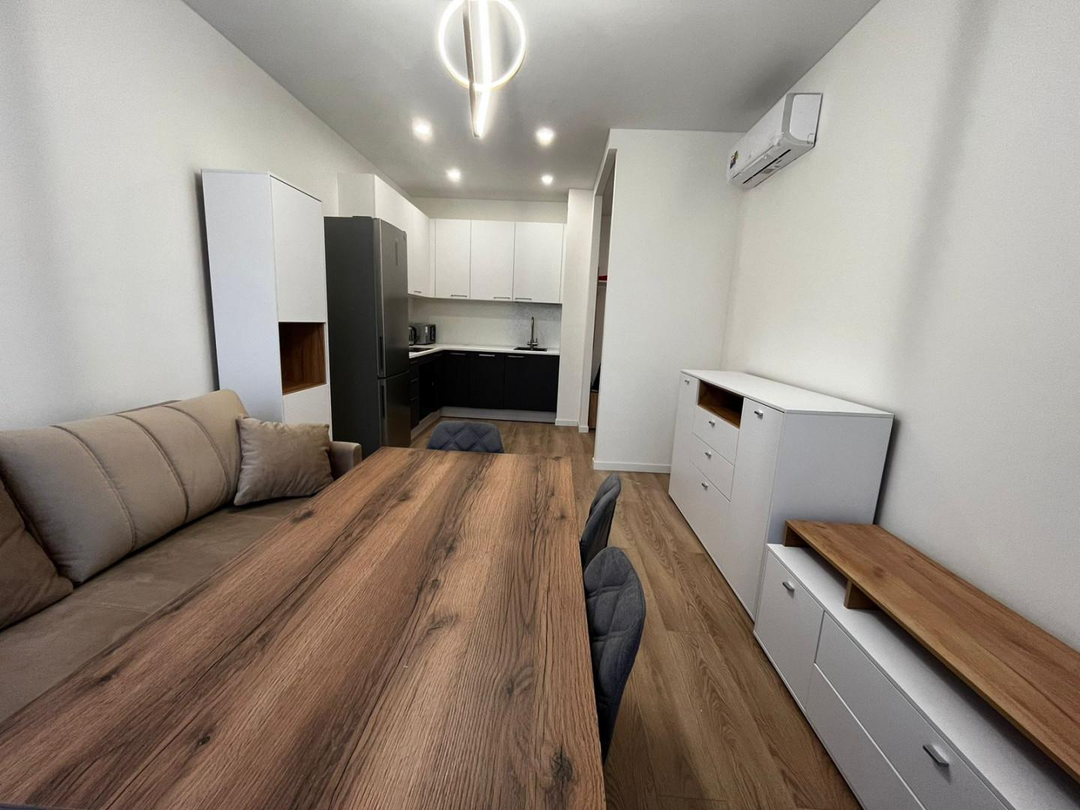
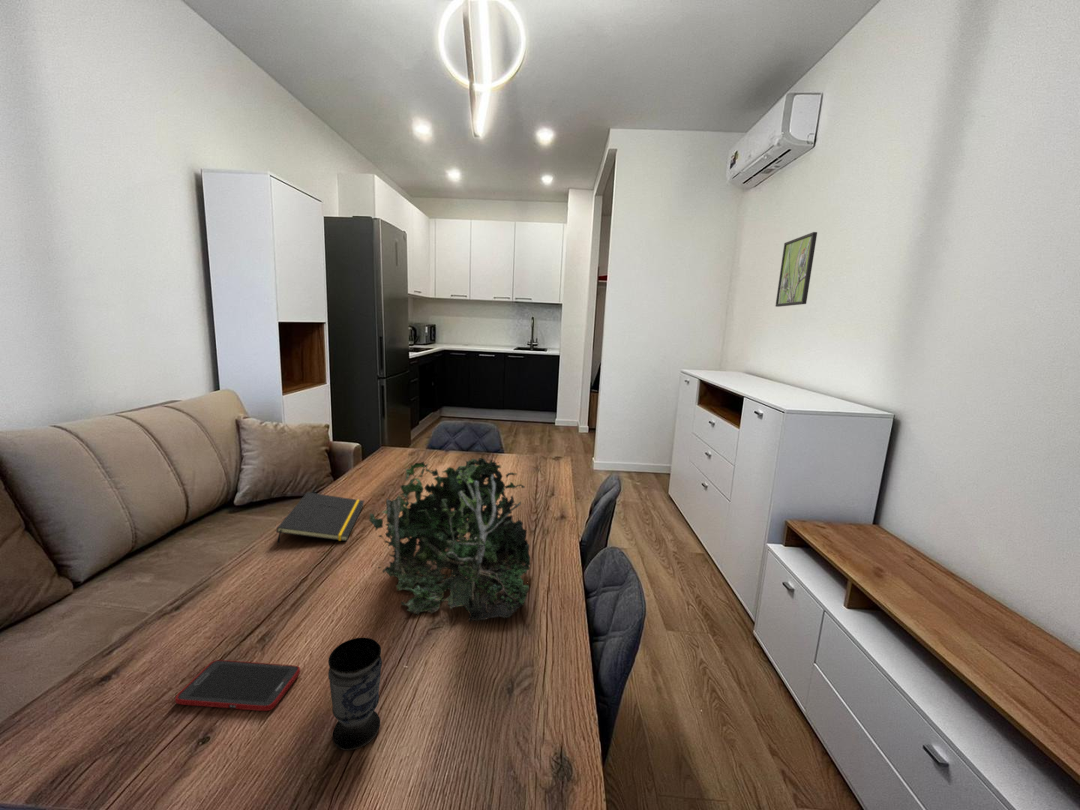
+ notepad (325, 514)
+ cell phone (240, 684)
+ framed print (794, 272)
+ cup (356, 692)
+ plant (465, 525)
